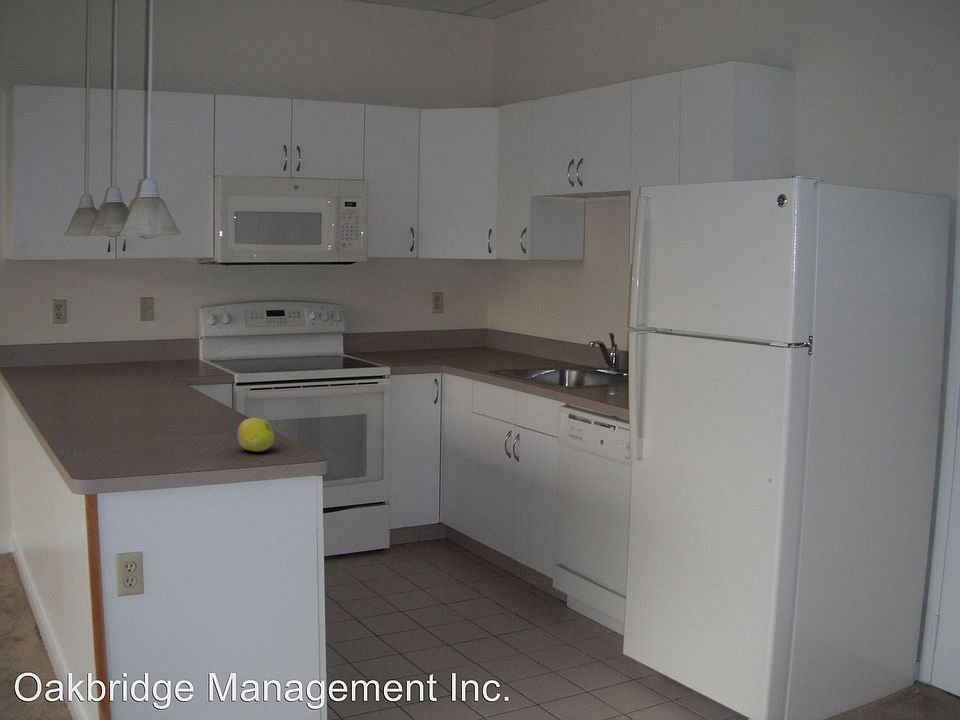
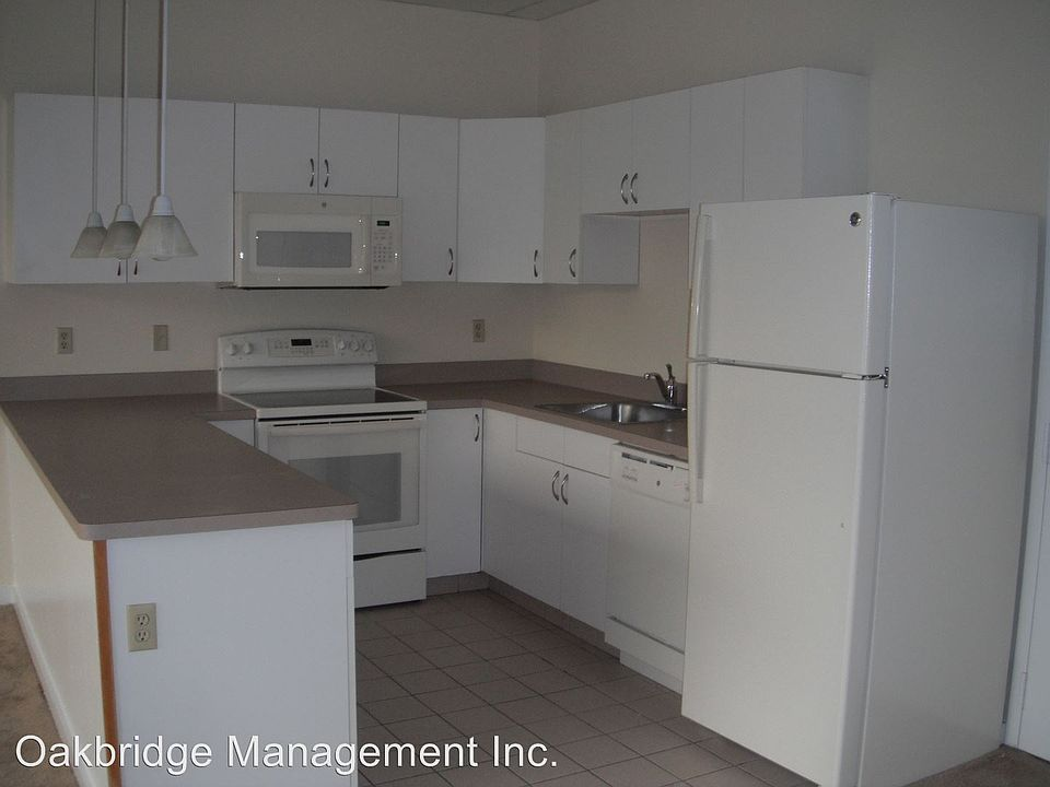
- fruit (256, 434)
